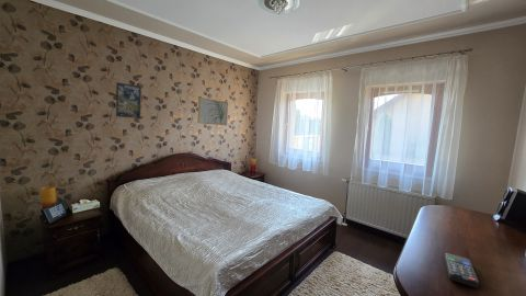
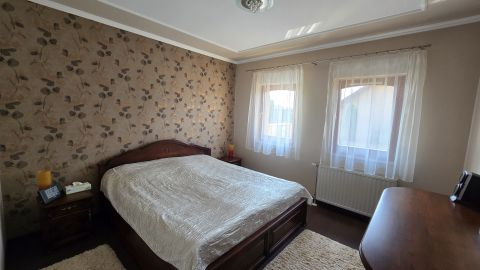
- wall art (213, 112)
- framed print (128, 101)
- remote control (459, 267)
